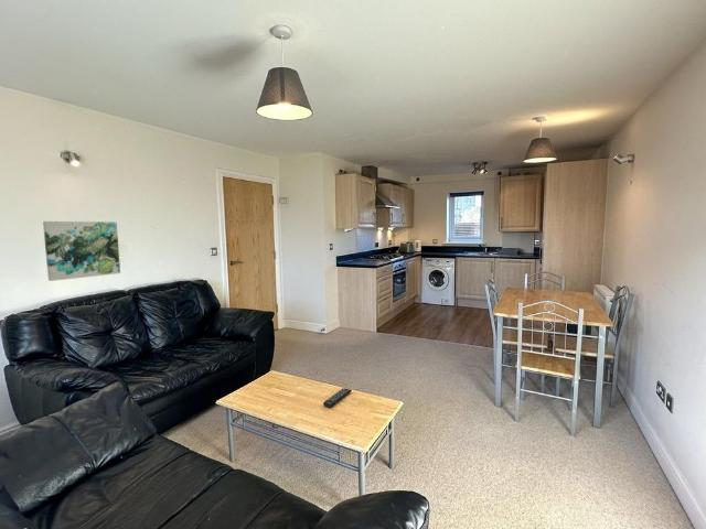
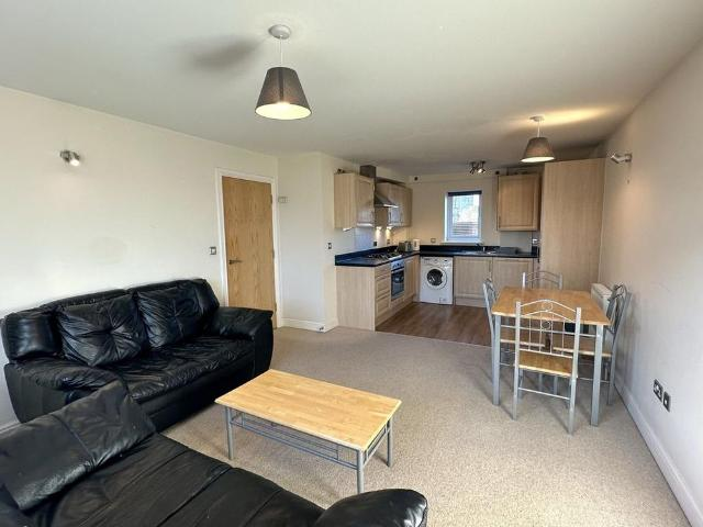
- wall art (84, 249)
- remote control (338, 397)
